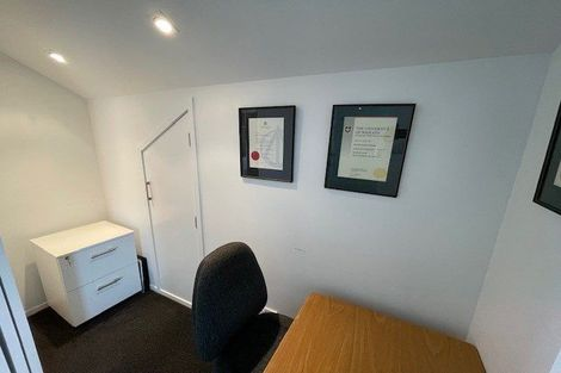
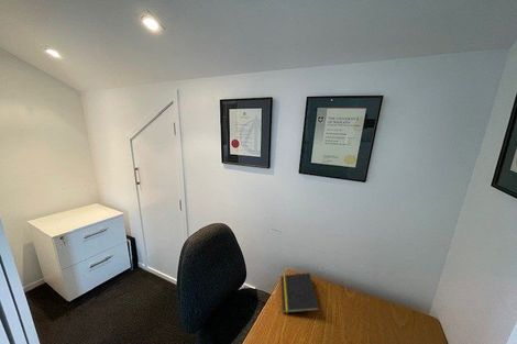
+ notepad (297, 290)
